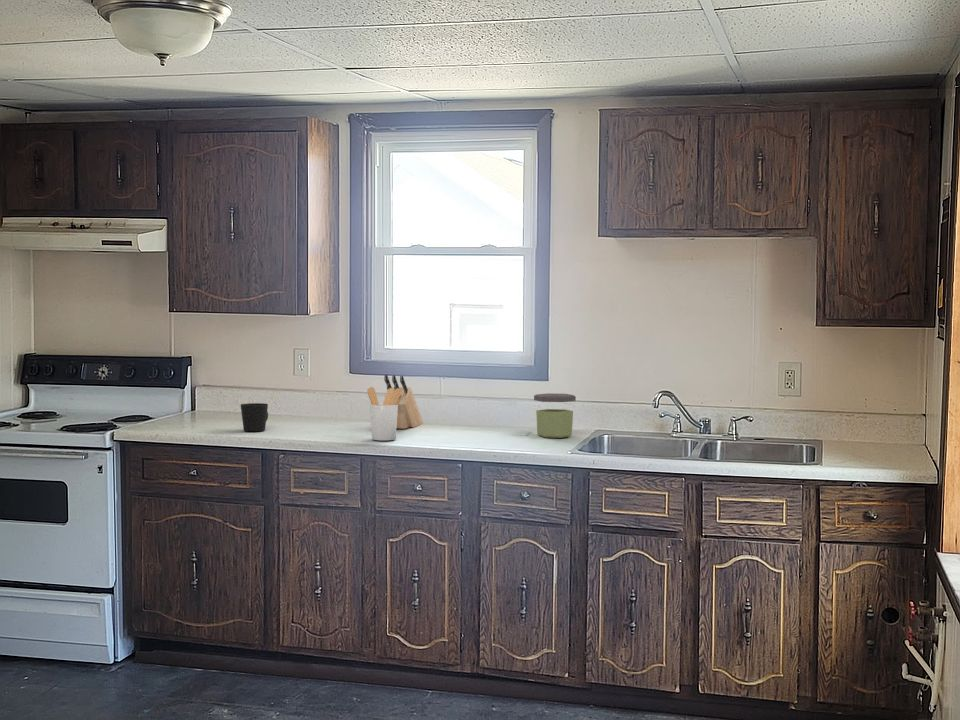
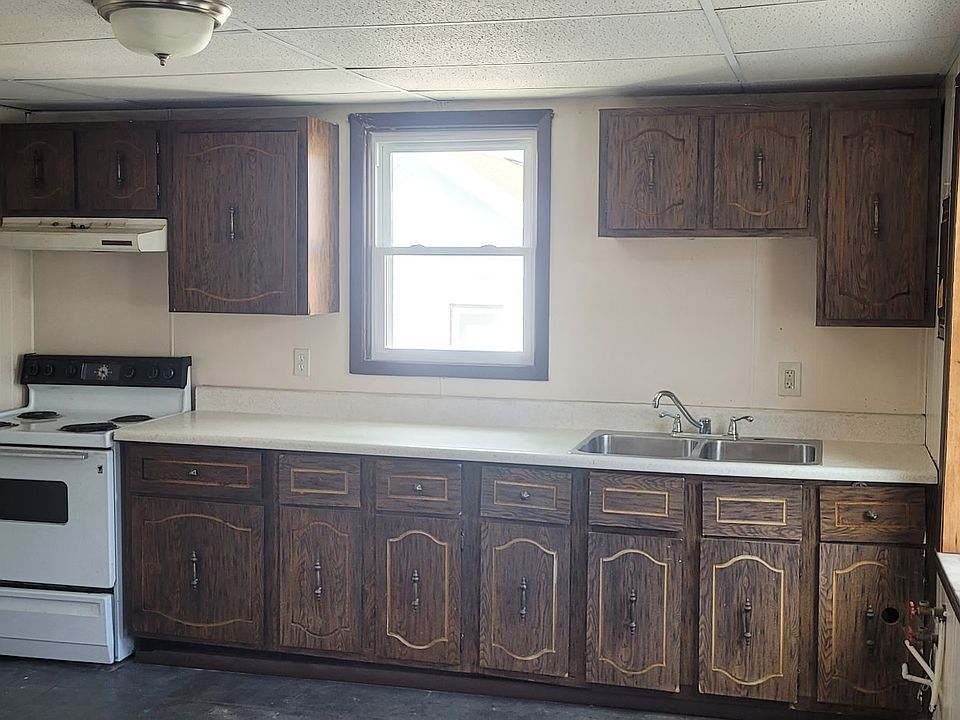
- utensil holder (387, 412)
- knife block (402, 400)
- jar (554, 415)
- cup (256, 417)
